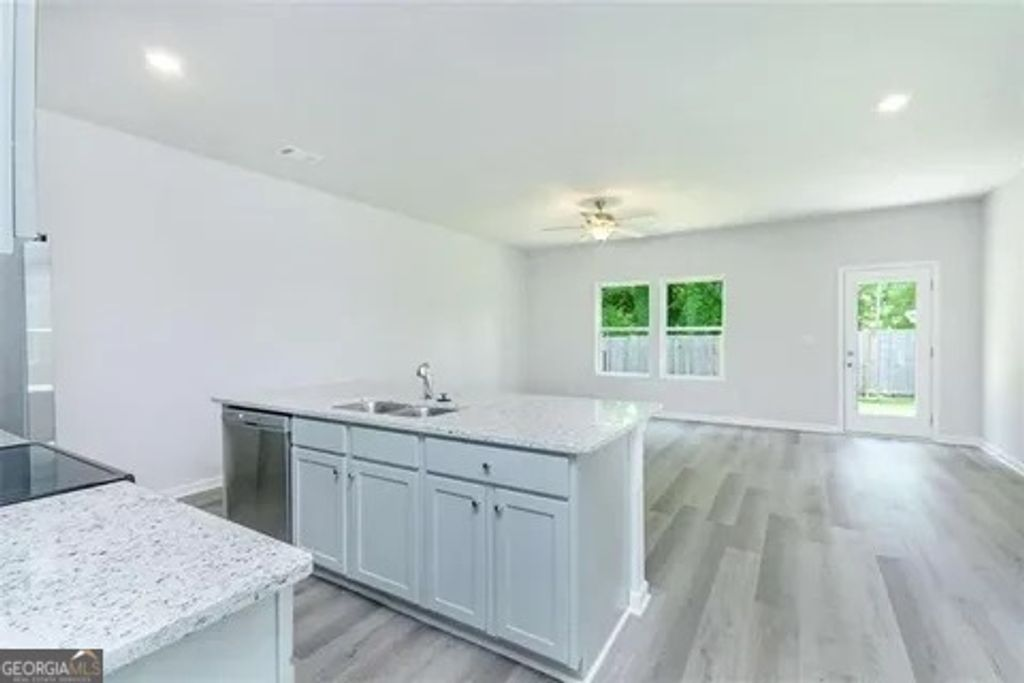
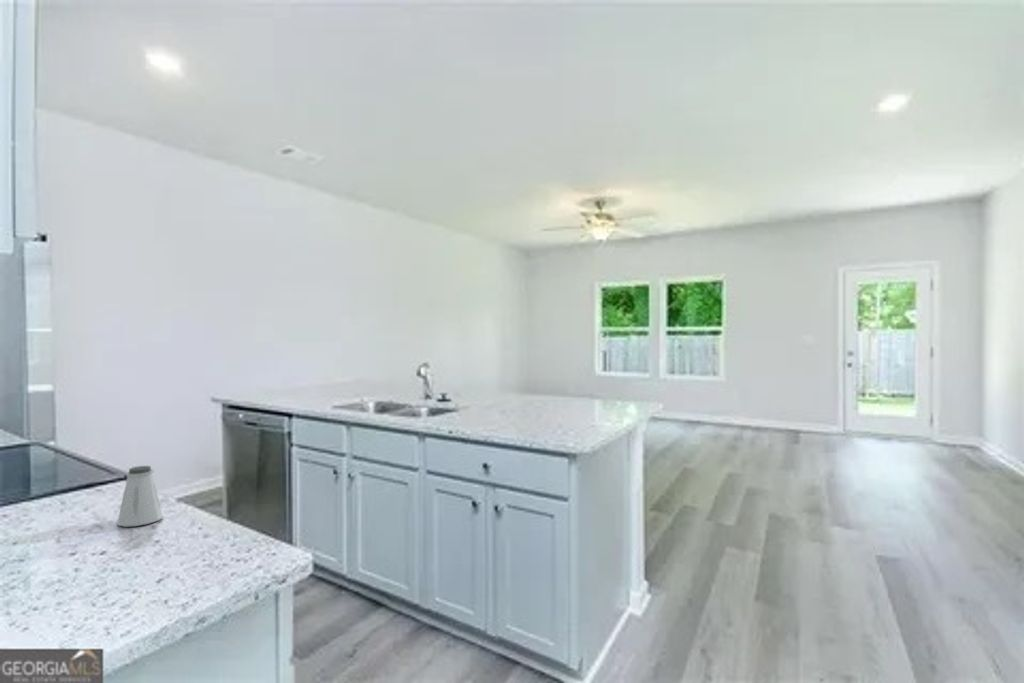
+ saltshaker (140, 493)
